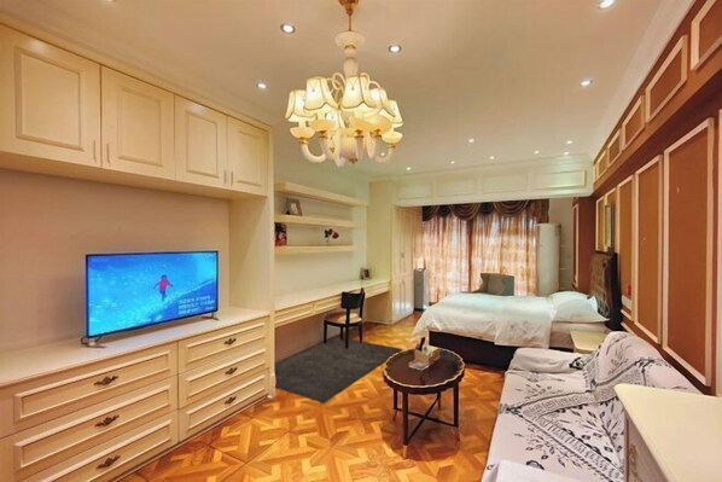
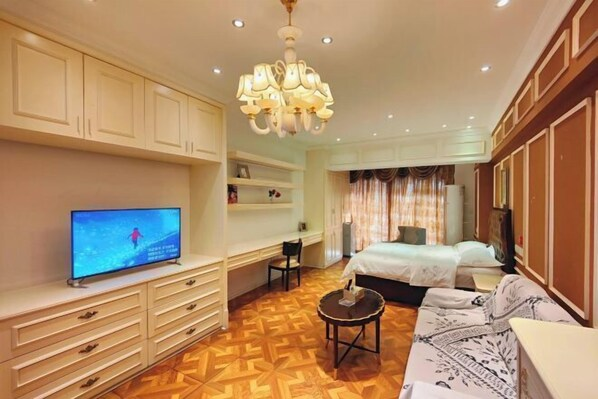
- rug (331, 361)
